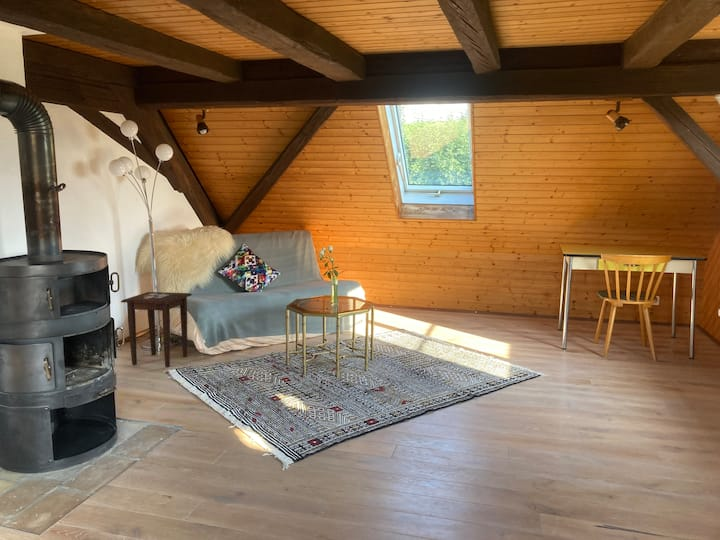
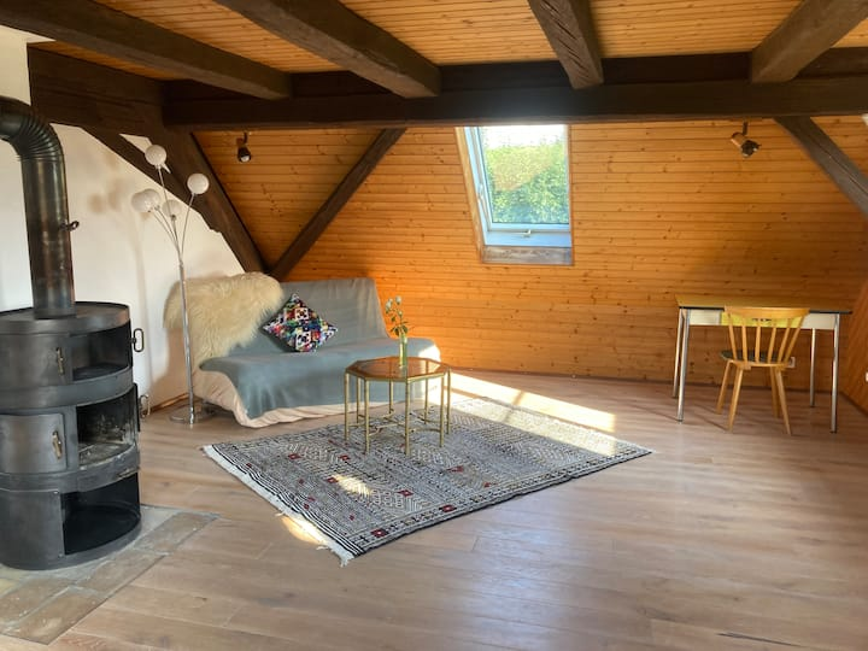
- side table (154, 327)
